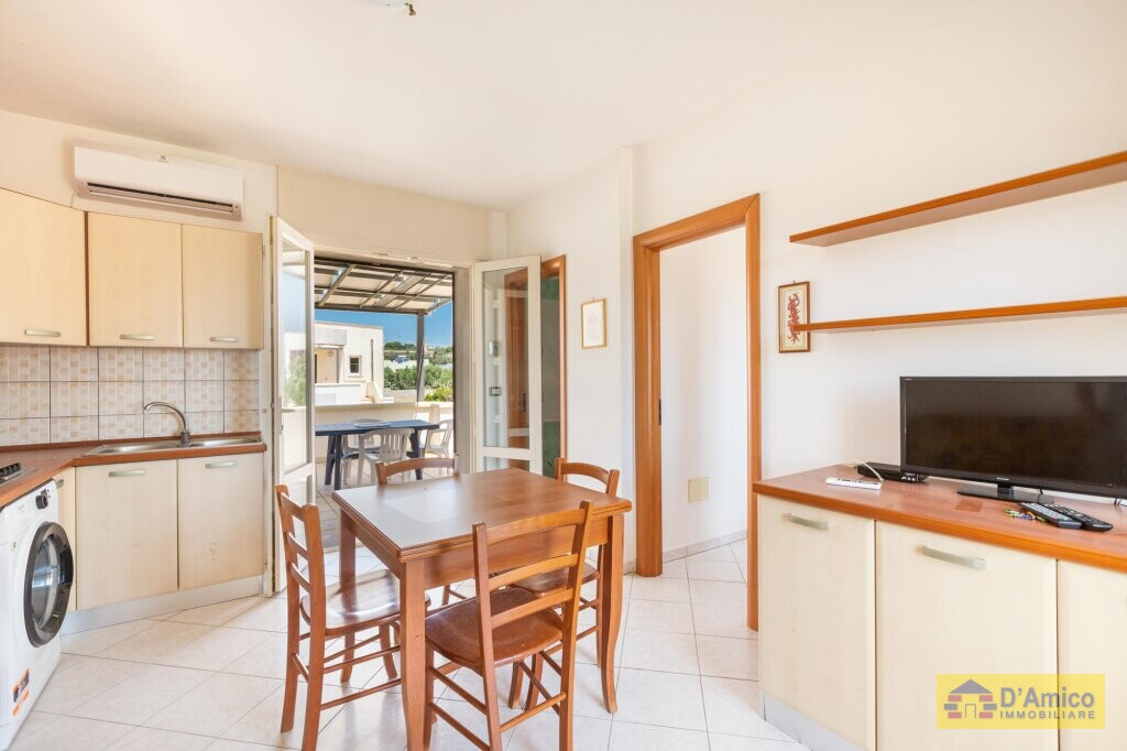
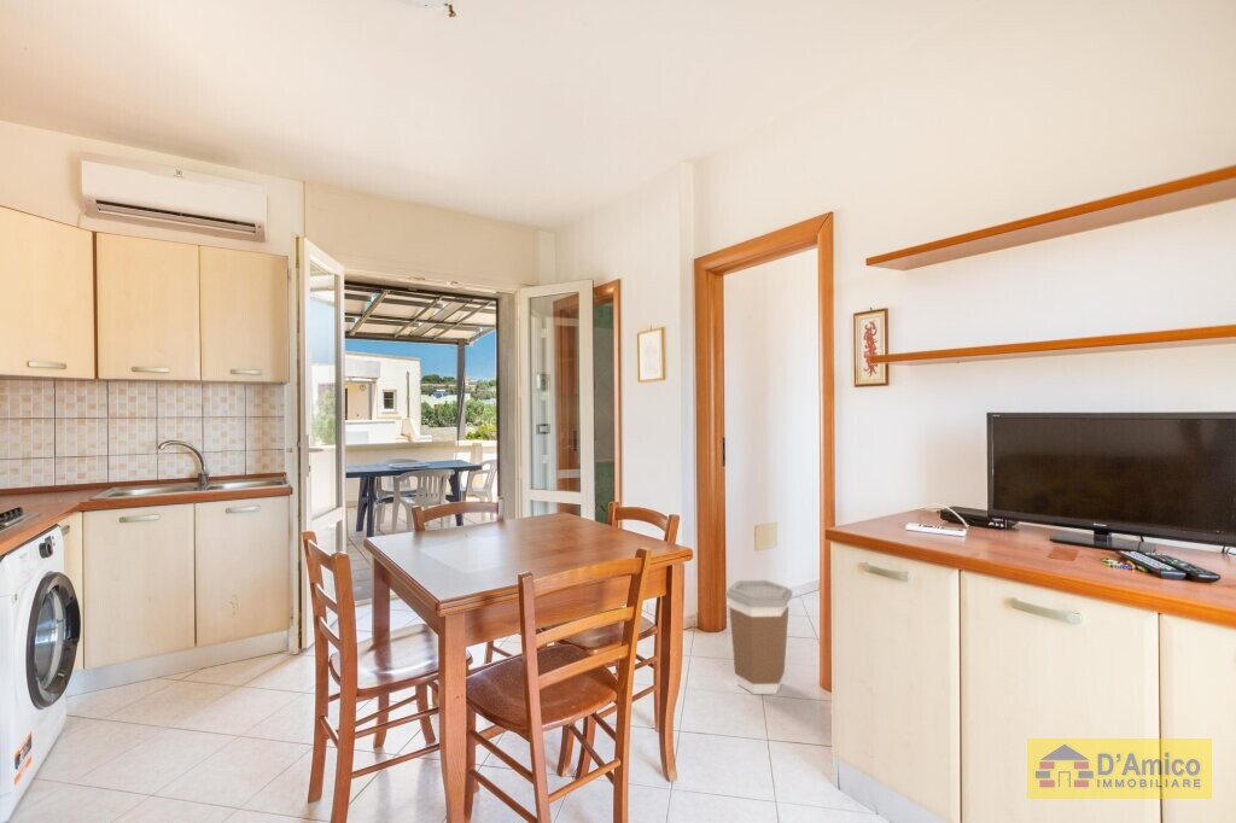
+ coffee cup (759, 636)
